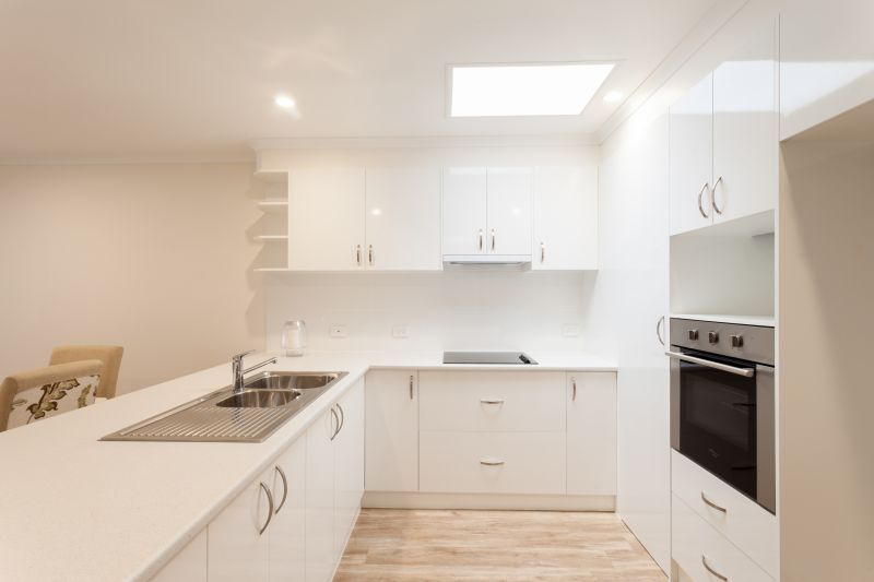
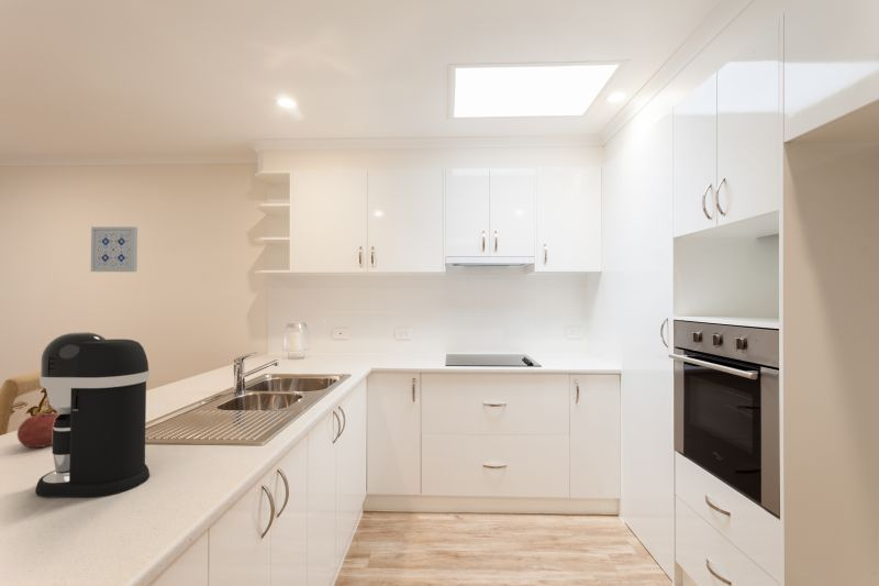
+ coffee maker (96, 407)
+ wall art (113, 248)
+ fruit (43, 427)
